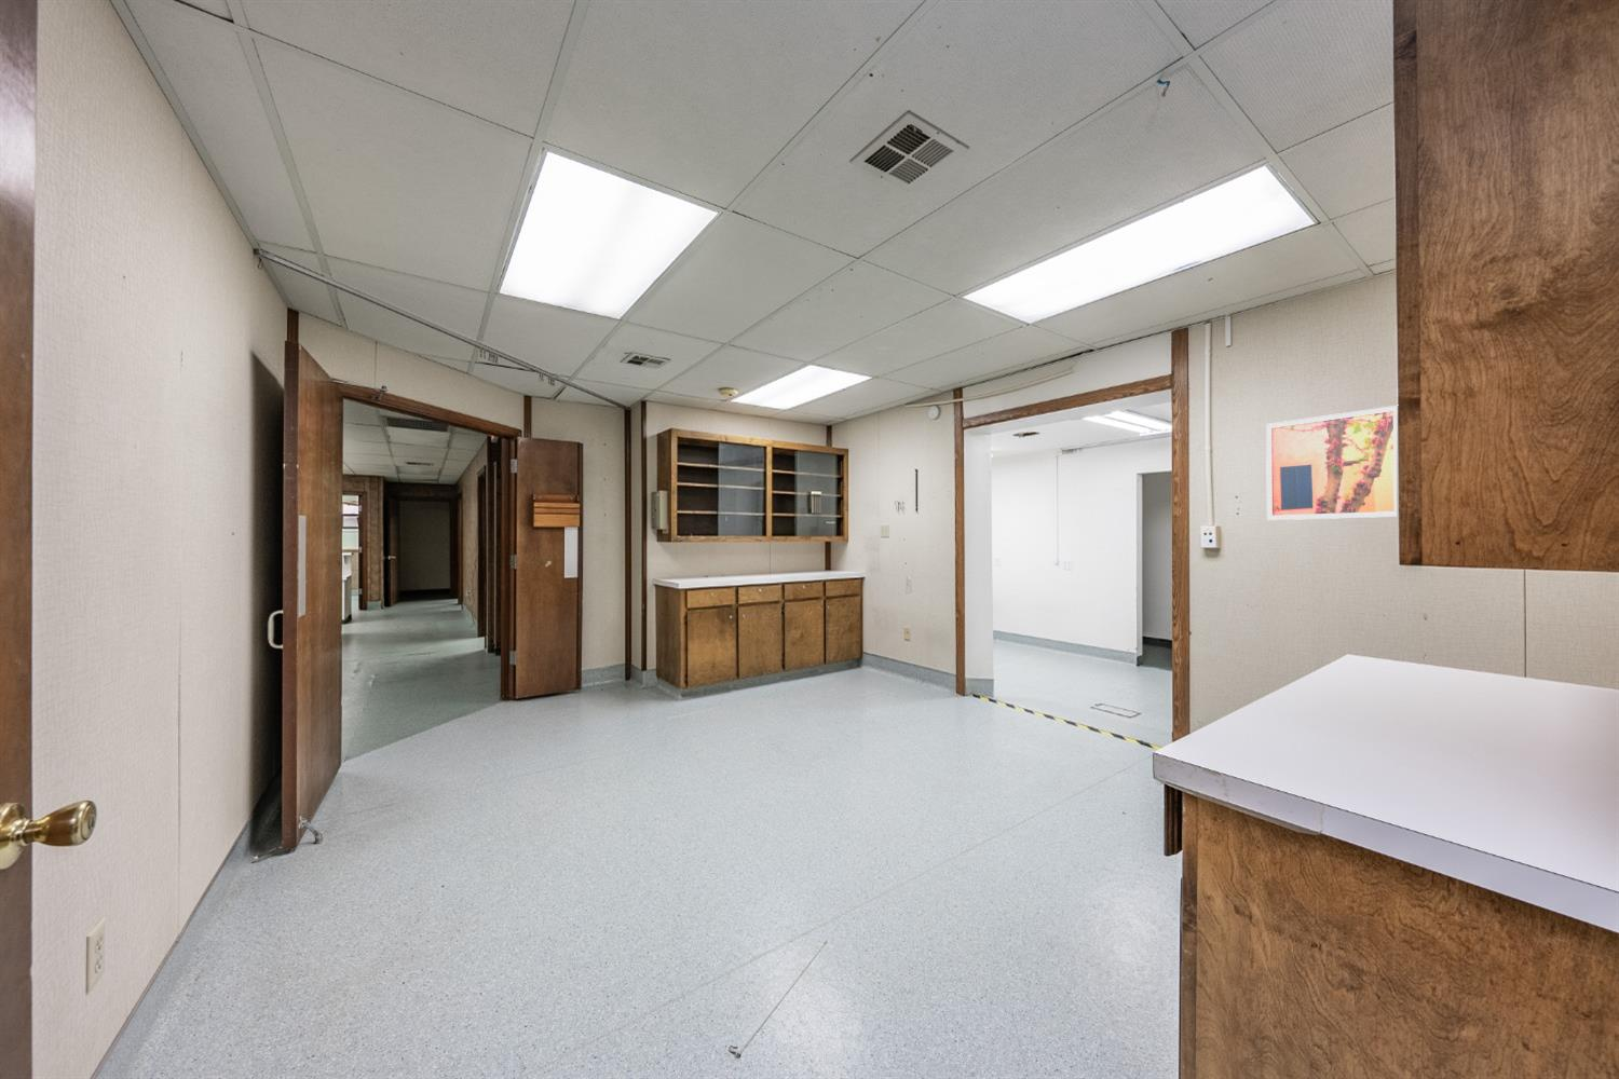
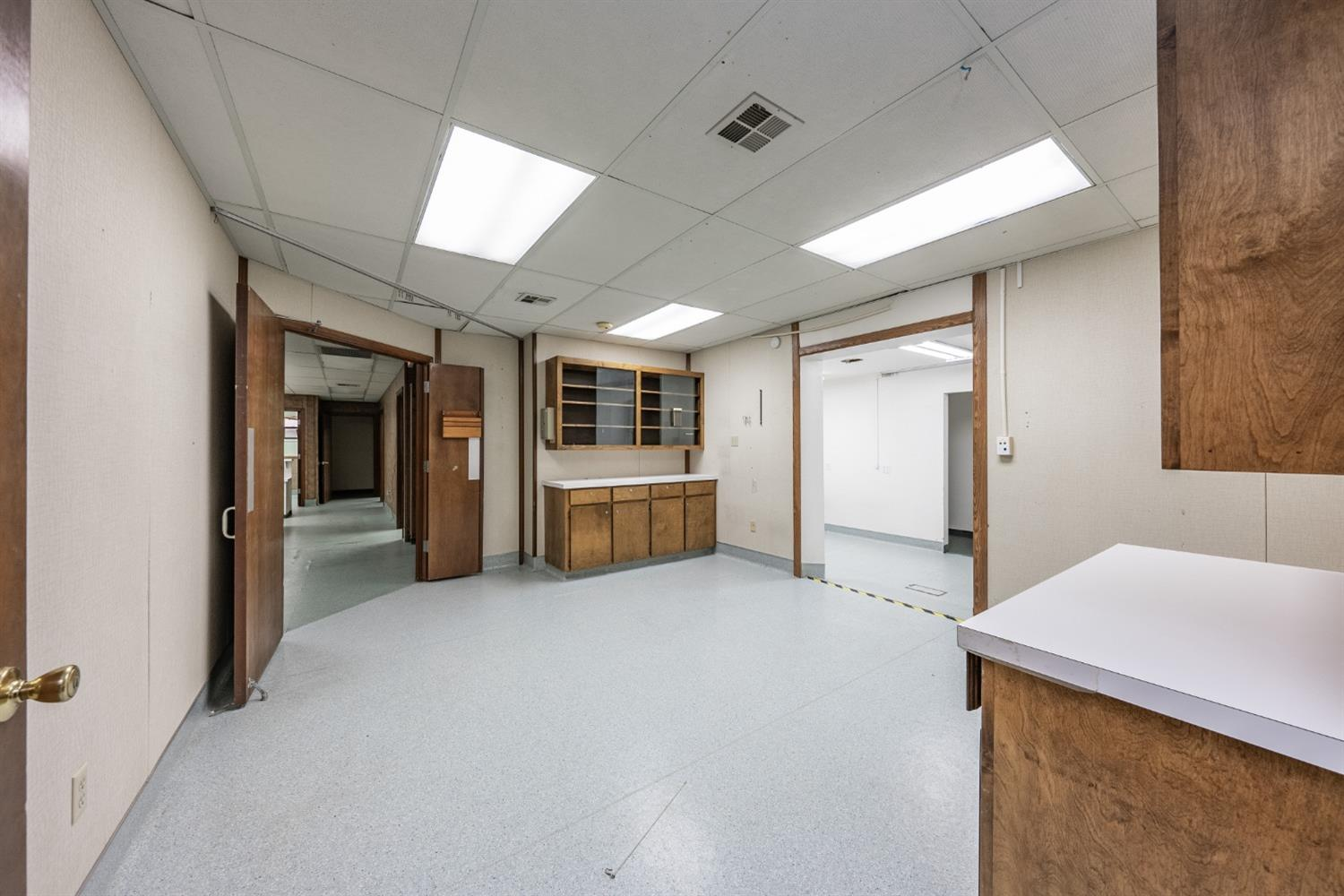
- wall art (1330, 466)
